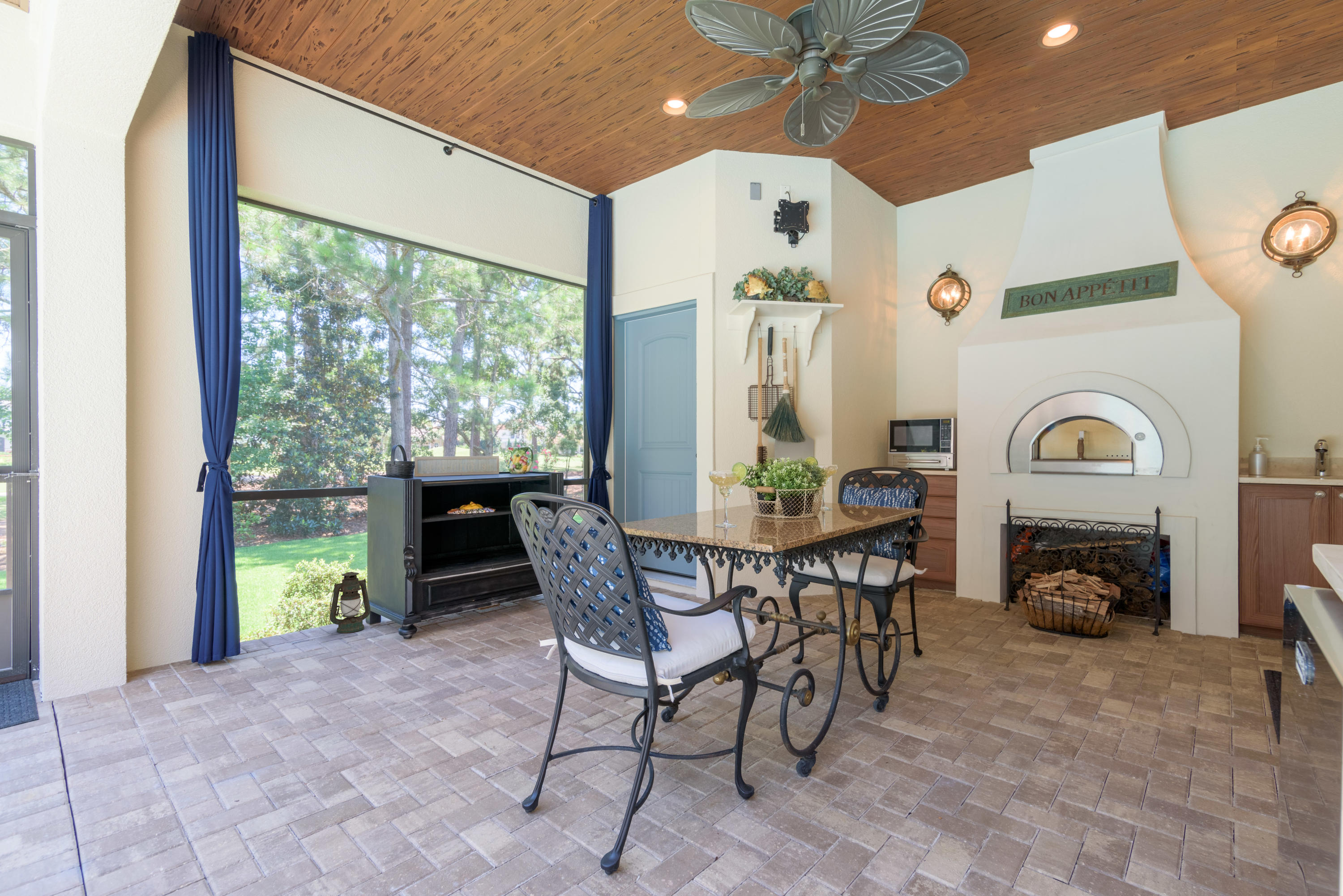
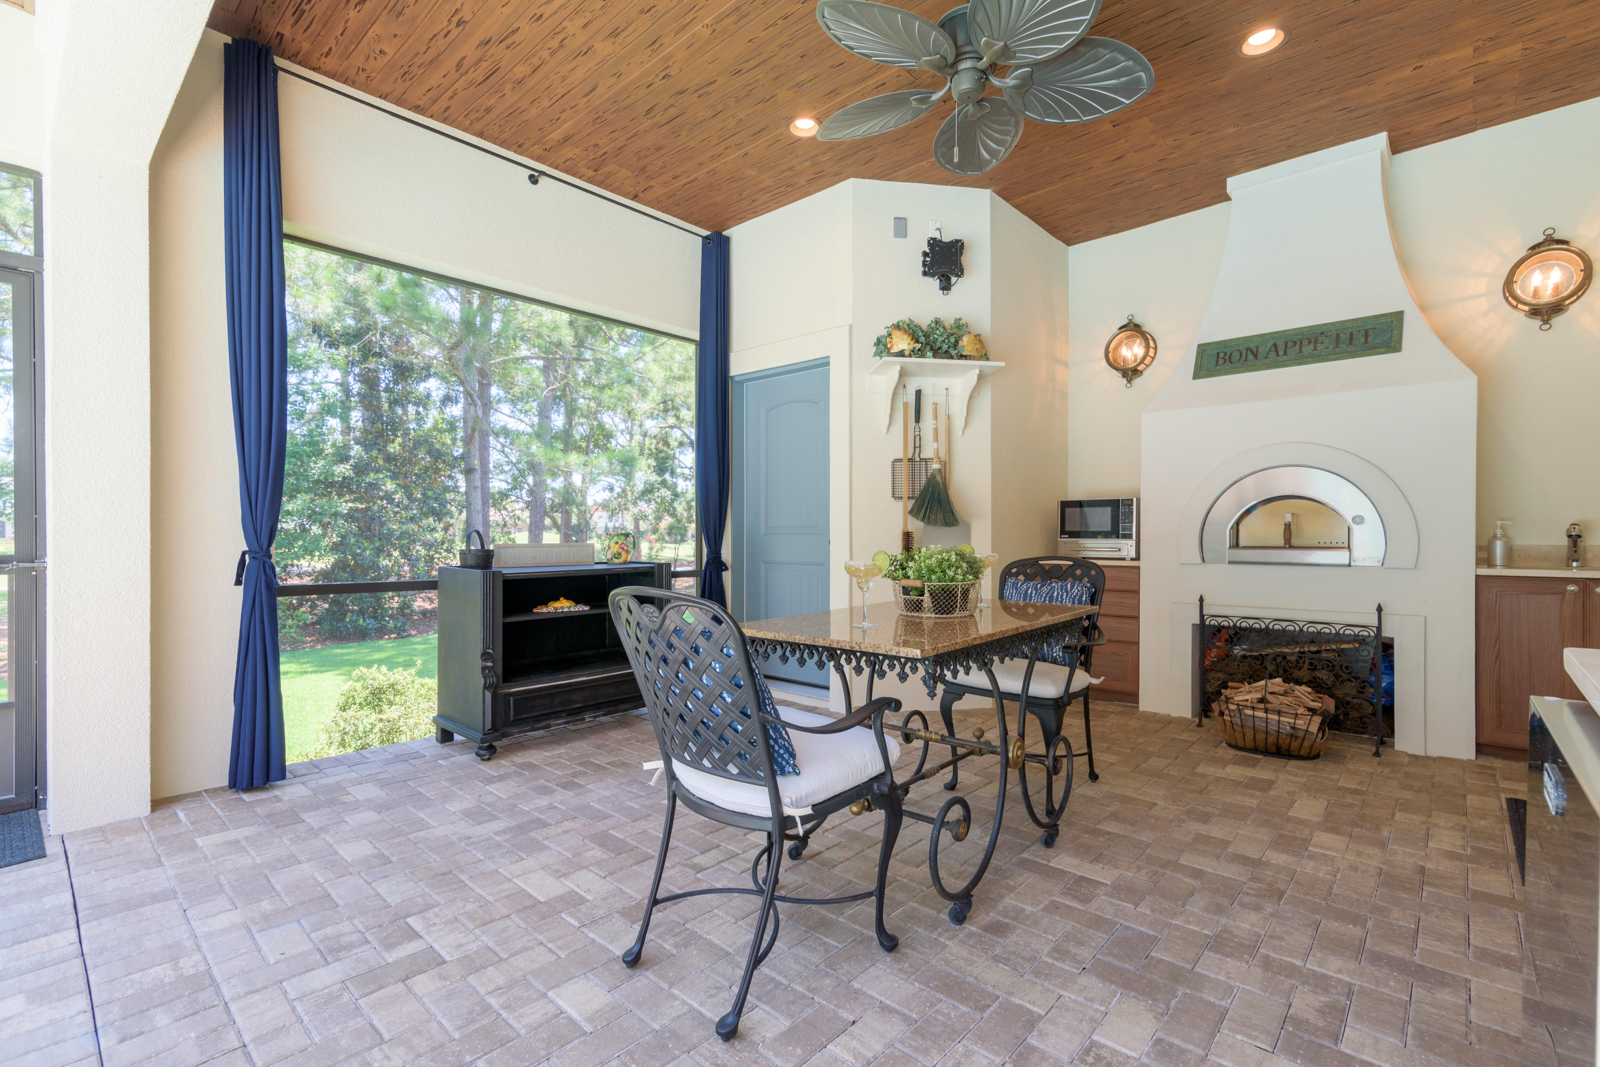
- lantern (350, 600)
